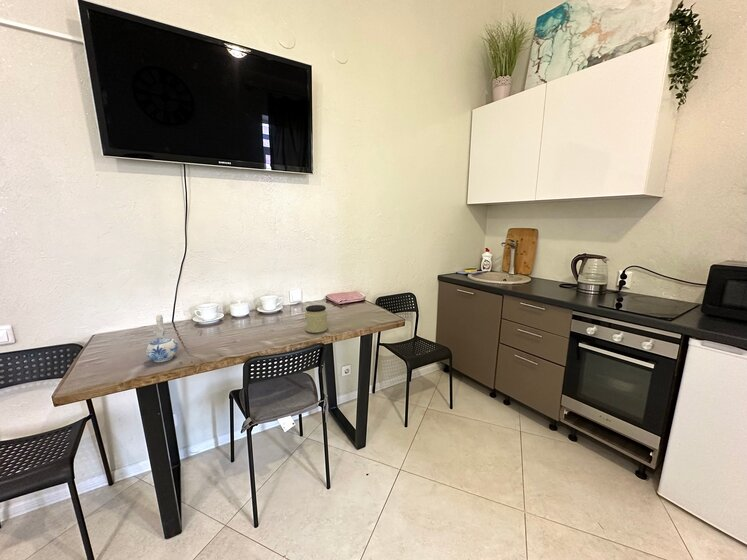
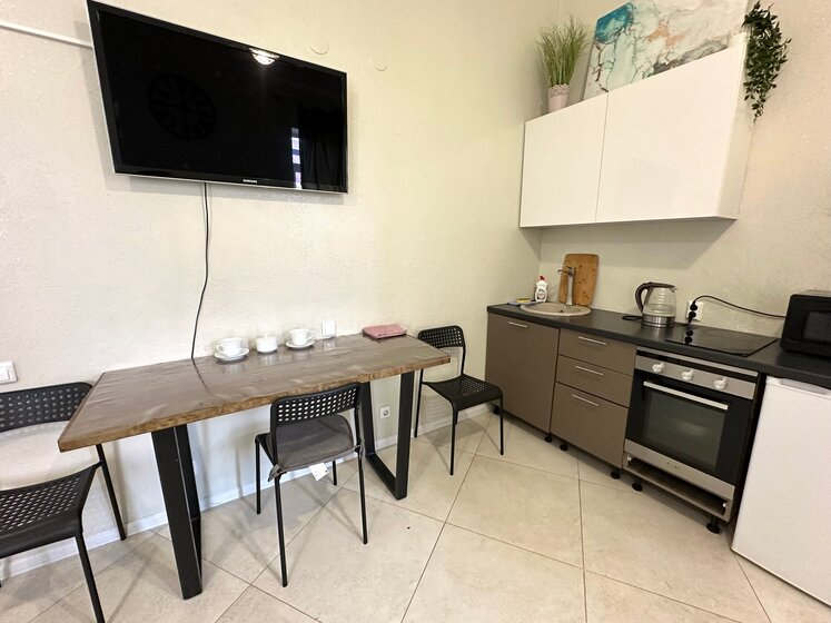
- jar (316, 318)
- ceramic pitcher (160, 338)
